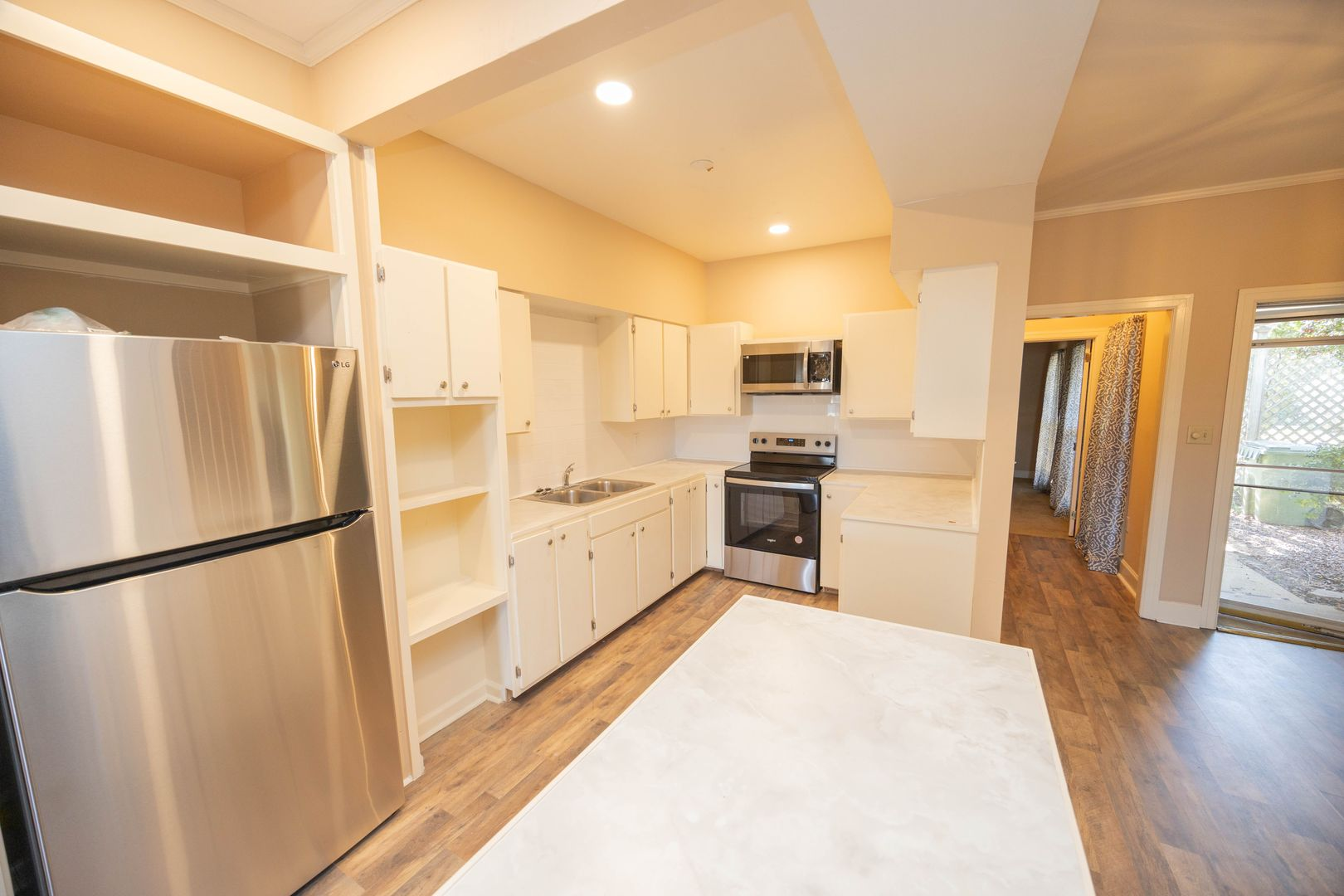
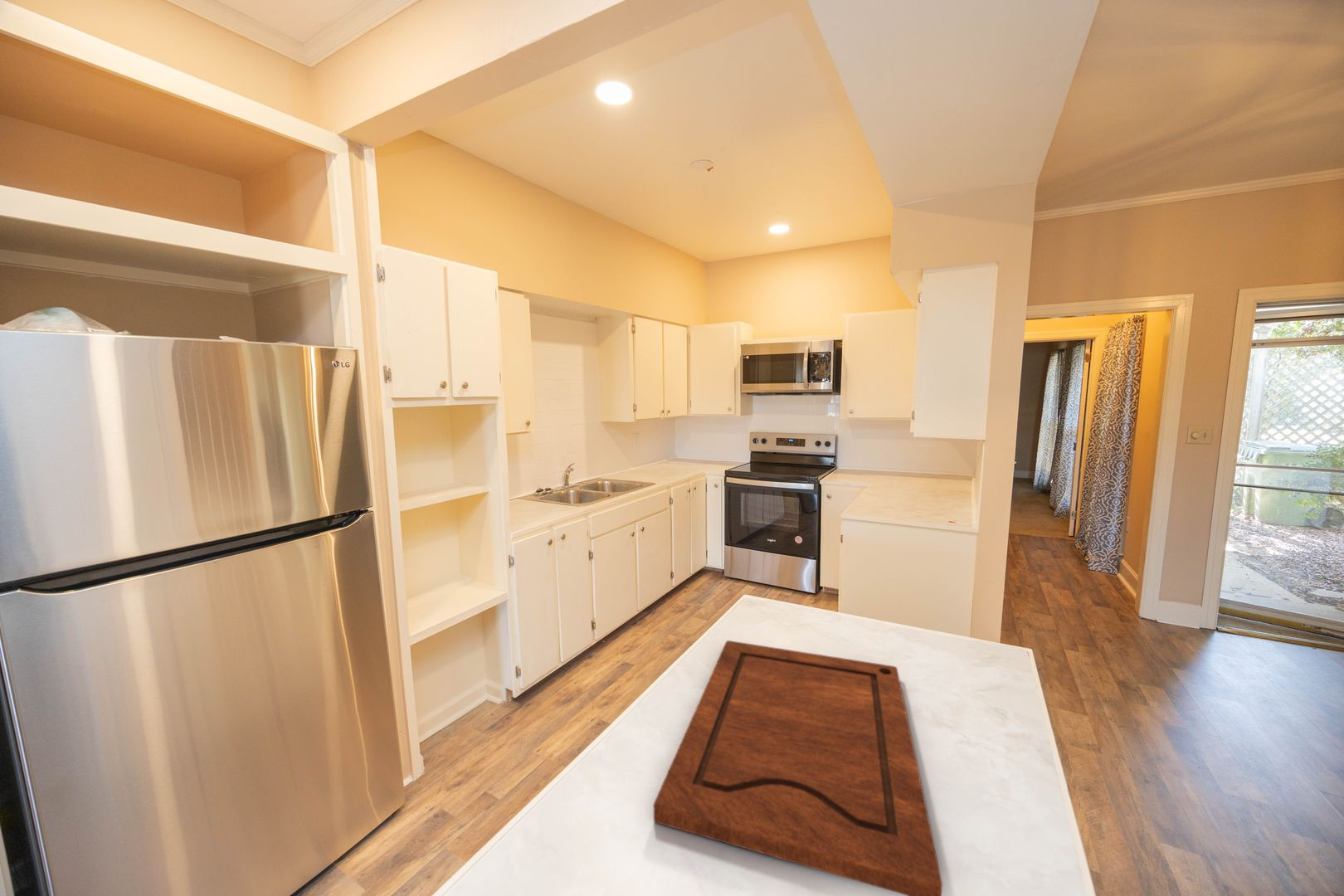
+ cutting board (798, 728)
